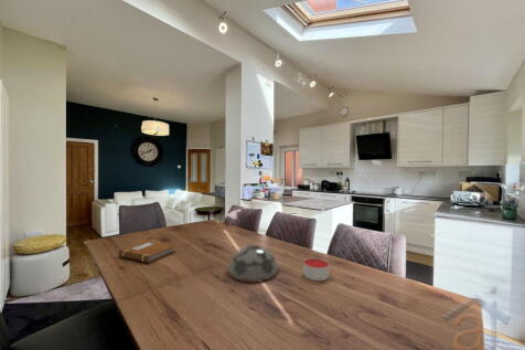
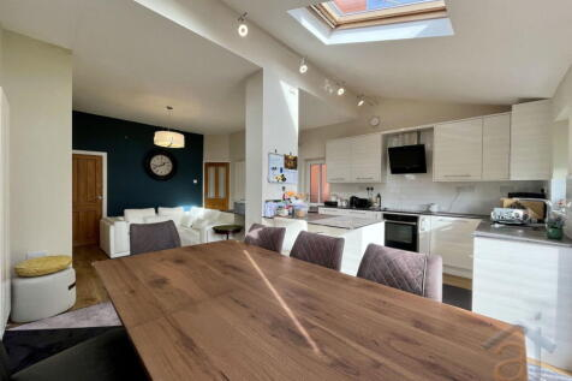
- decorative bowl (253, 257)
- notebook (147, 251)
- candle (315, 267)
